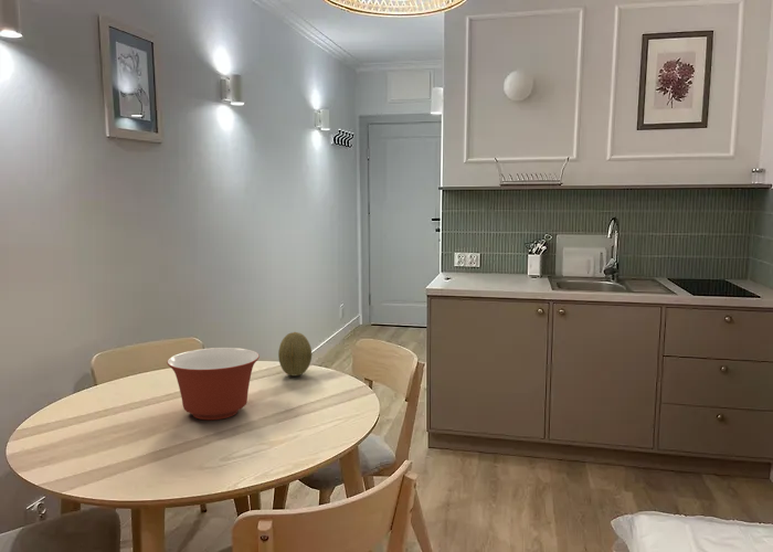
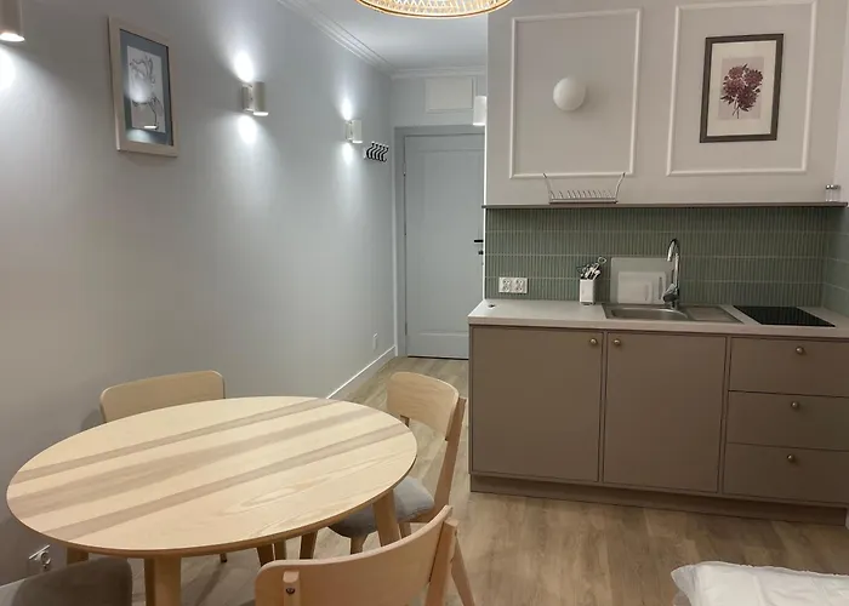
- mixing bowl (214, 384)
- fruit (295, 353)
